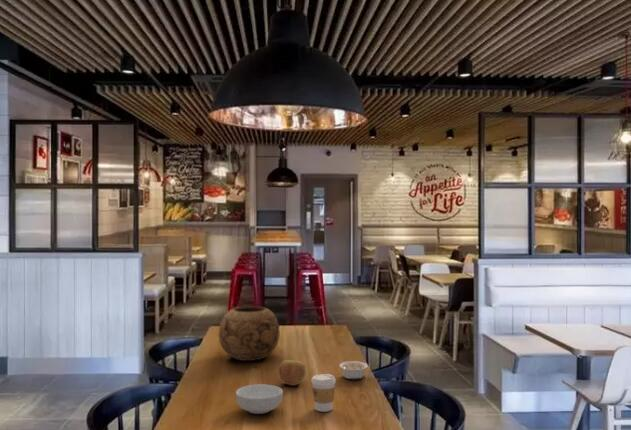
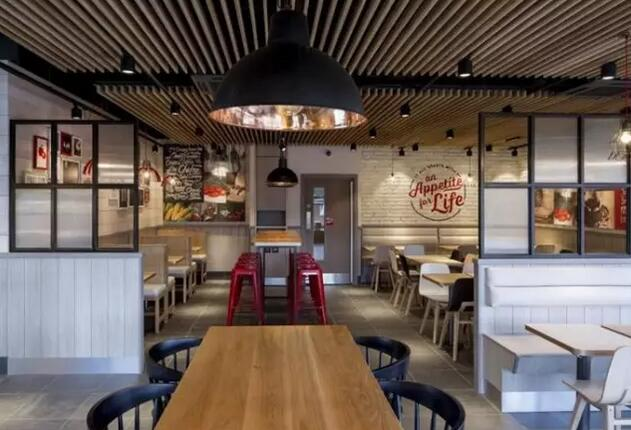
- coffee cup (323, 392)
- decorative bowl (249, 333)
- apple (292, 371)
- legume (353, 370)
- cereal bowl (259, 400)
